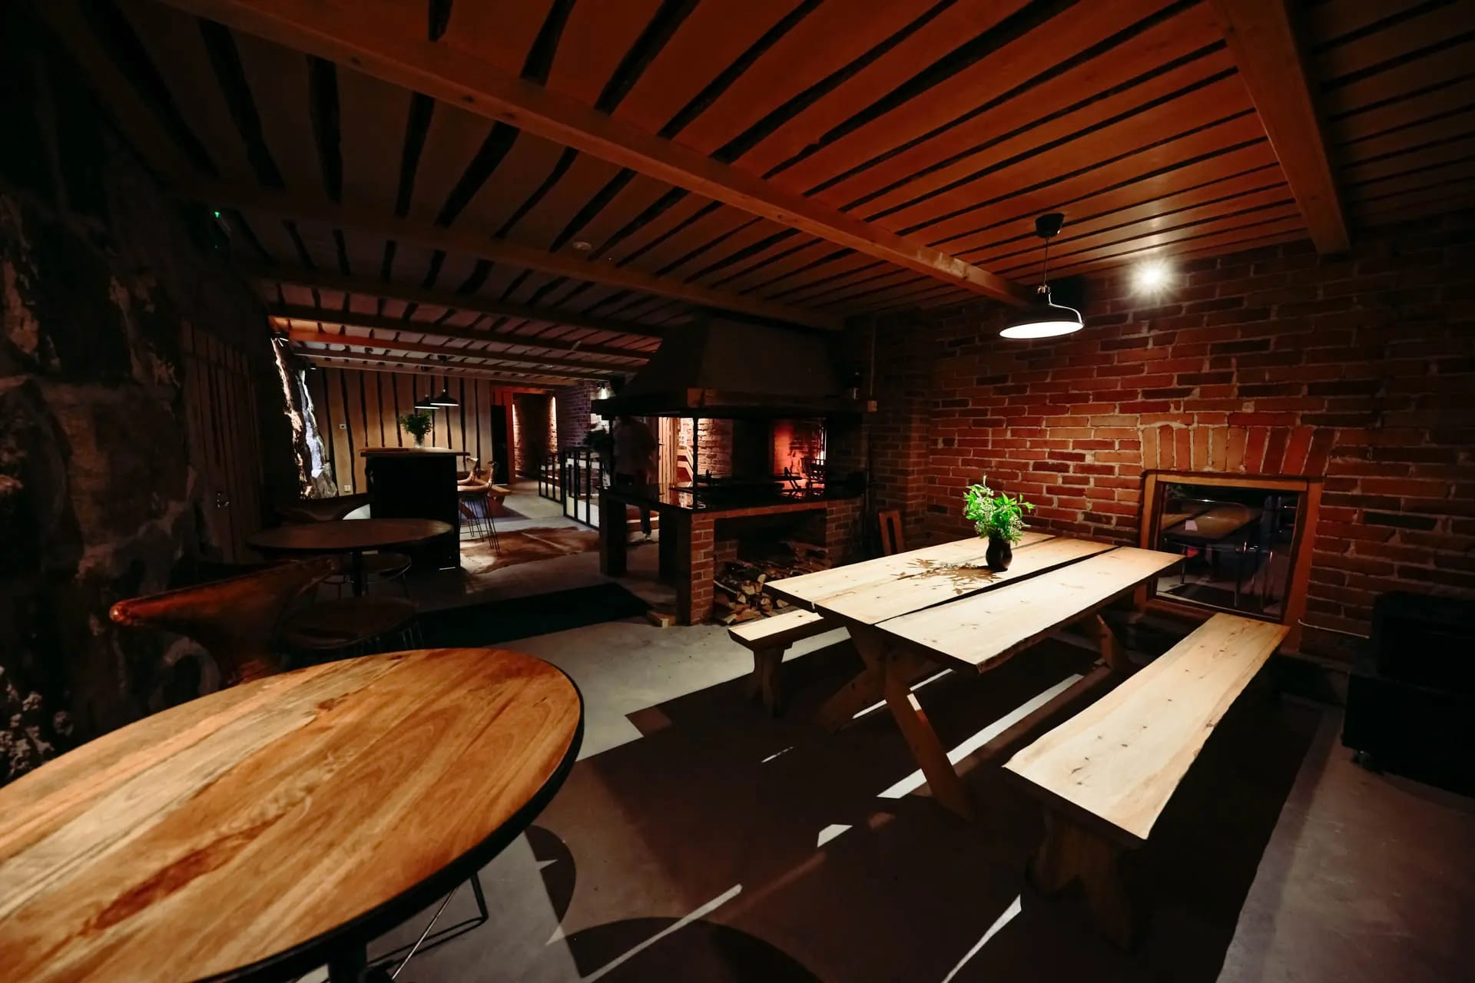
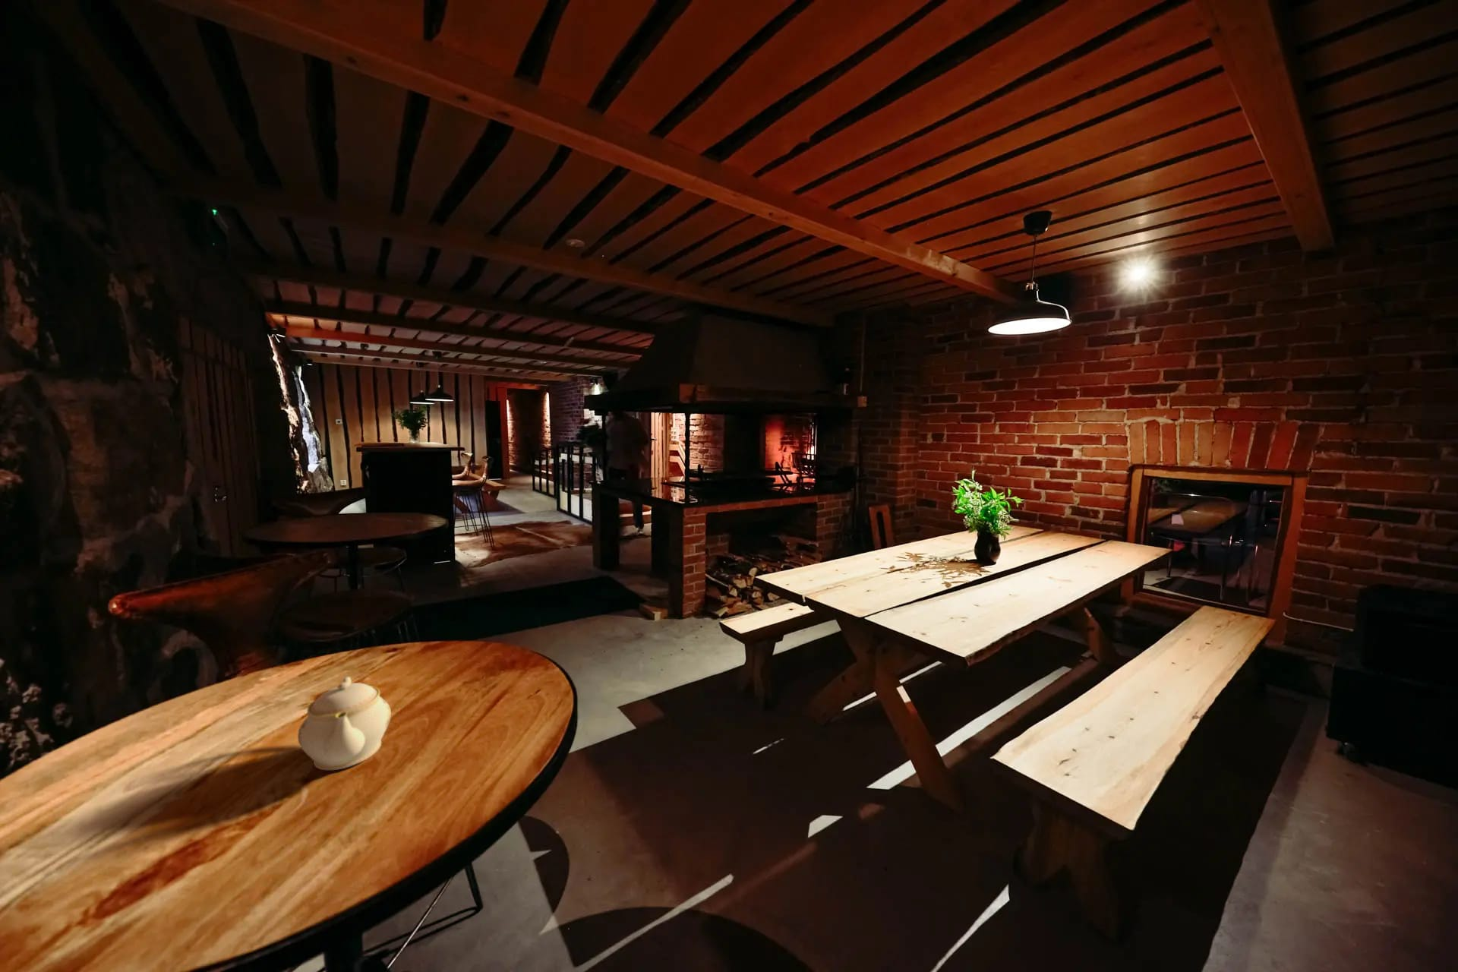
+ teapot (345, 717)
